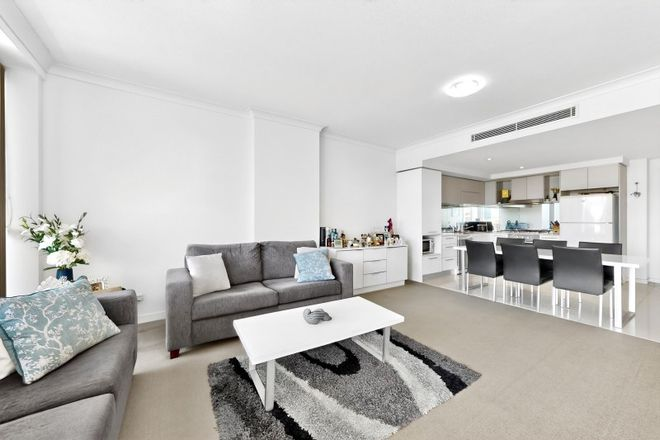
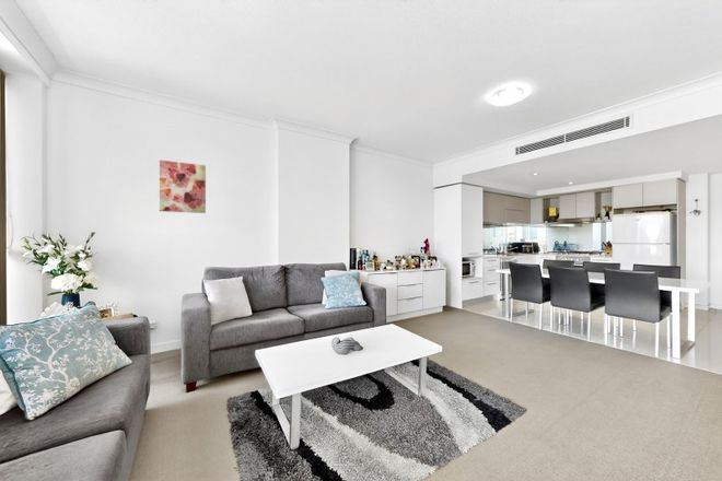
+ wall art (183, 187)
